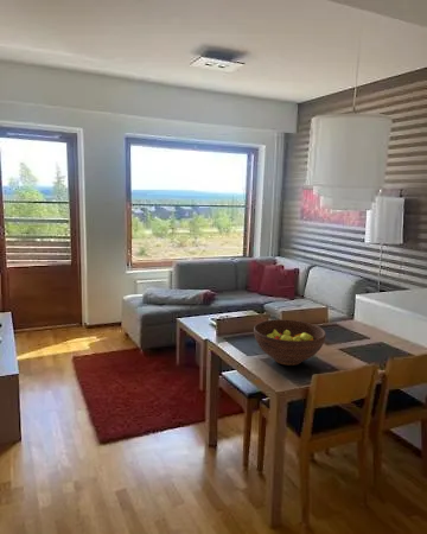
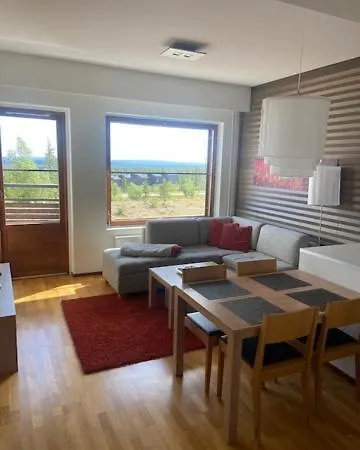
- fruit bowl (288, 345)
